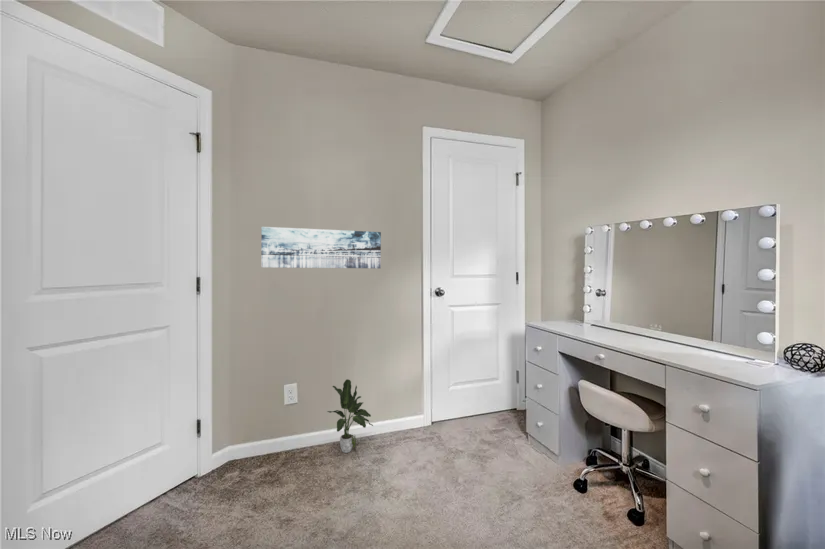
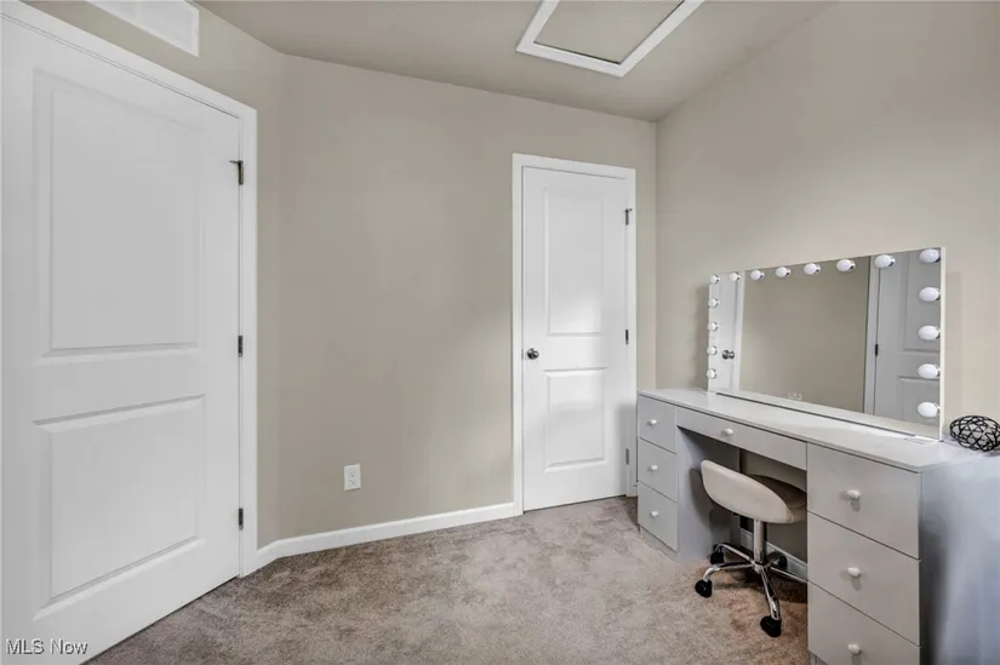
- wall art (324, 248)
- potted plant (349, 417)
